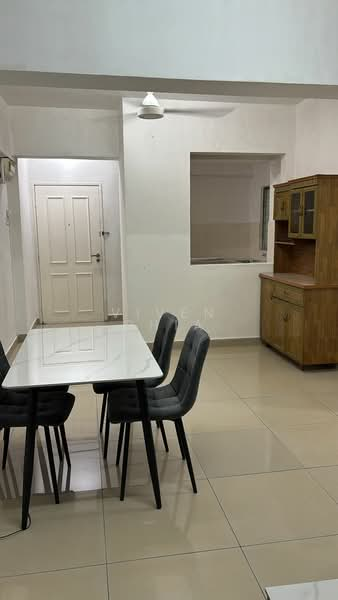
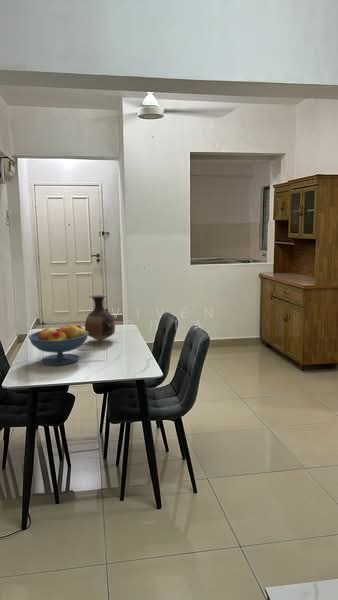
+ vase (99, 318)
+ fruit bowl (59, 342)
